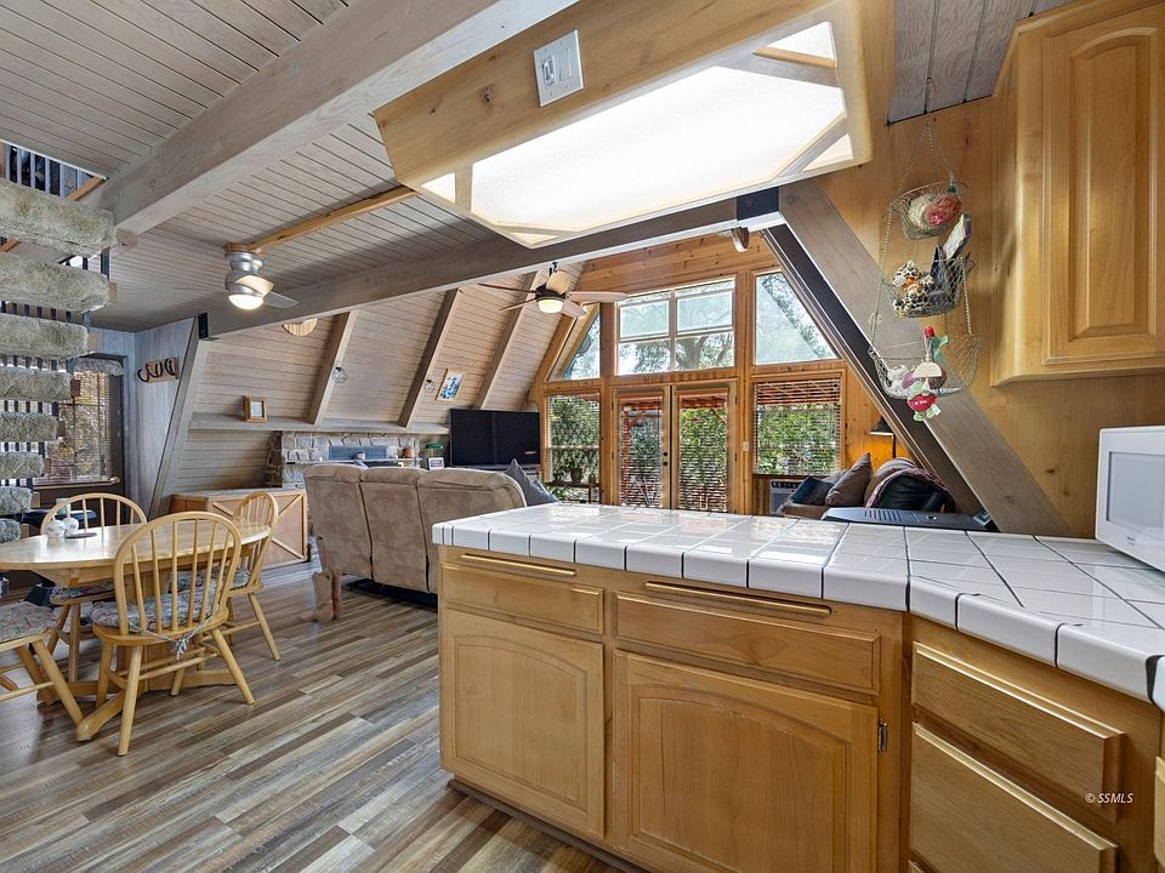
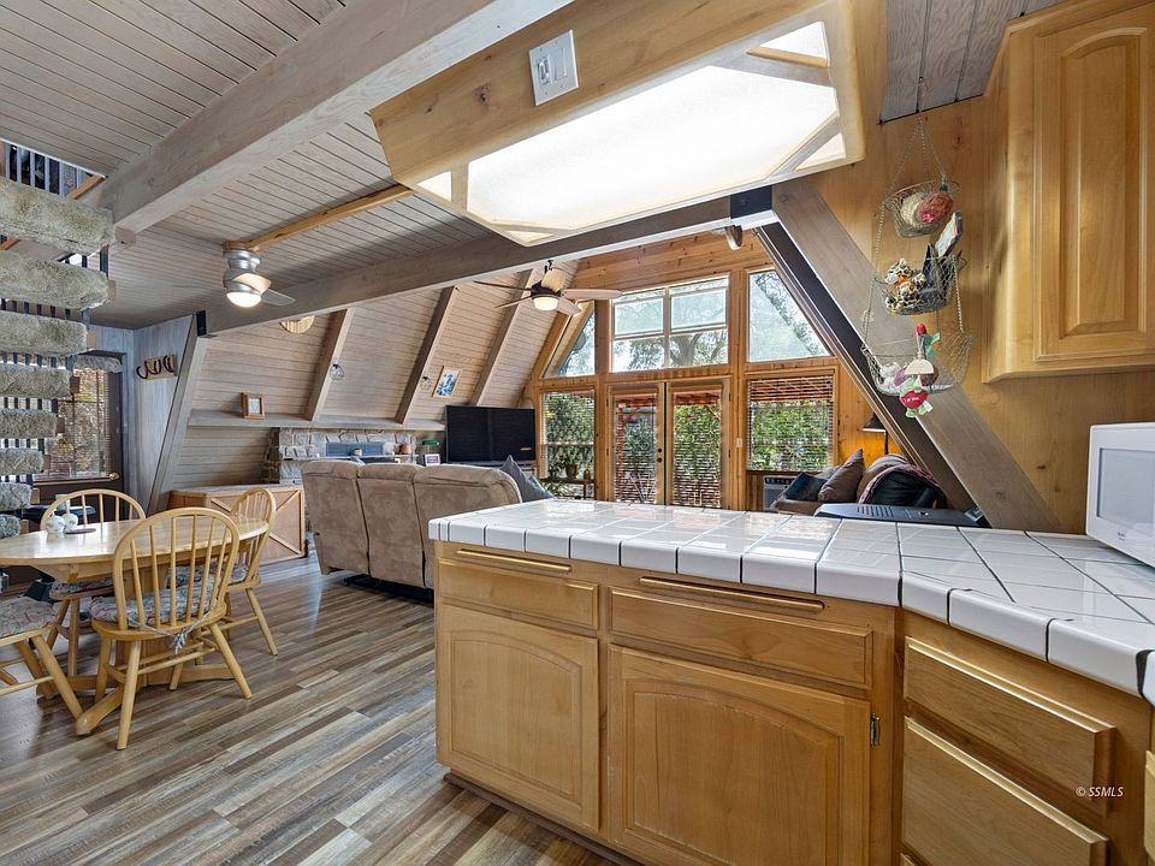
- boots (320, 592)
